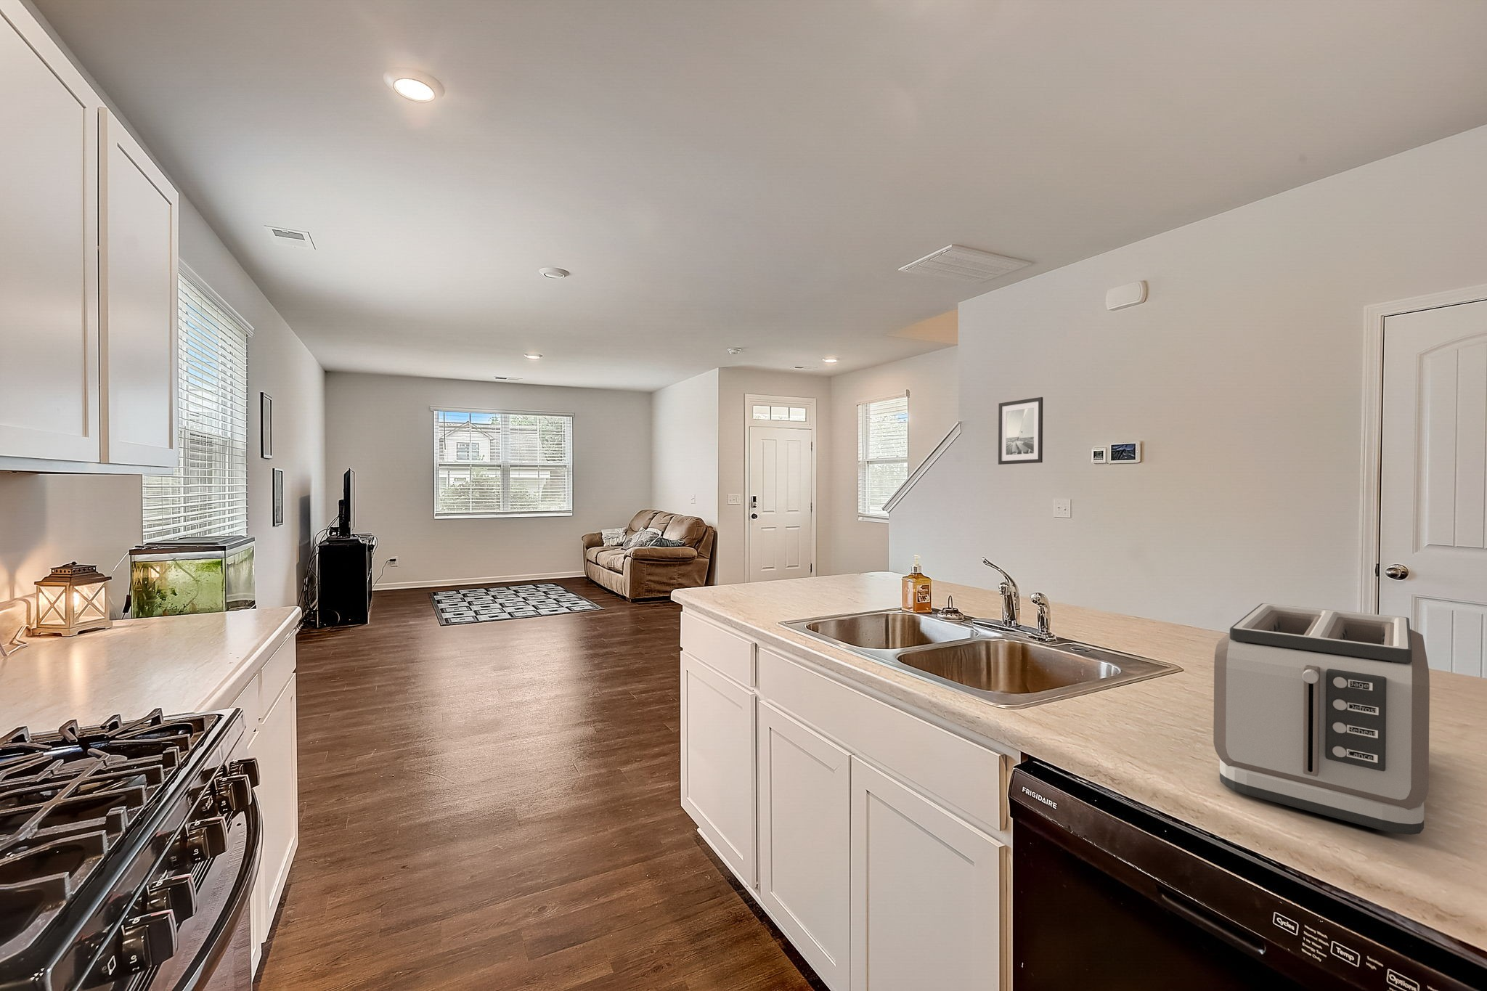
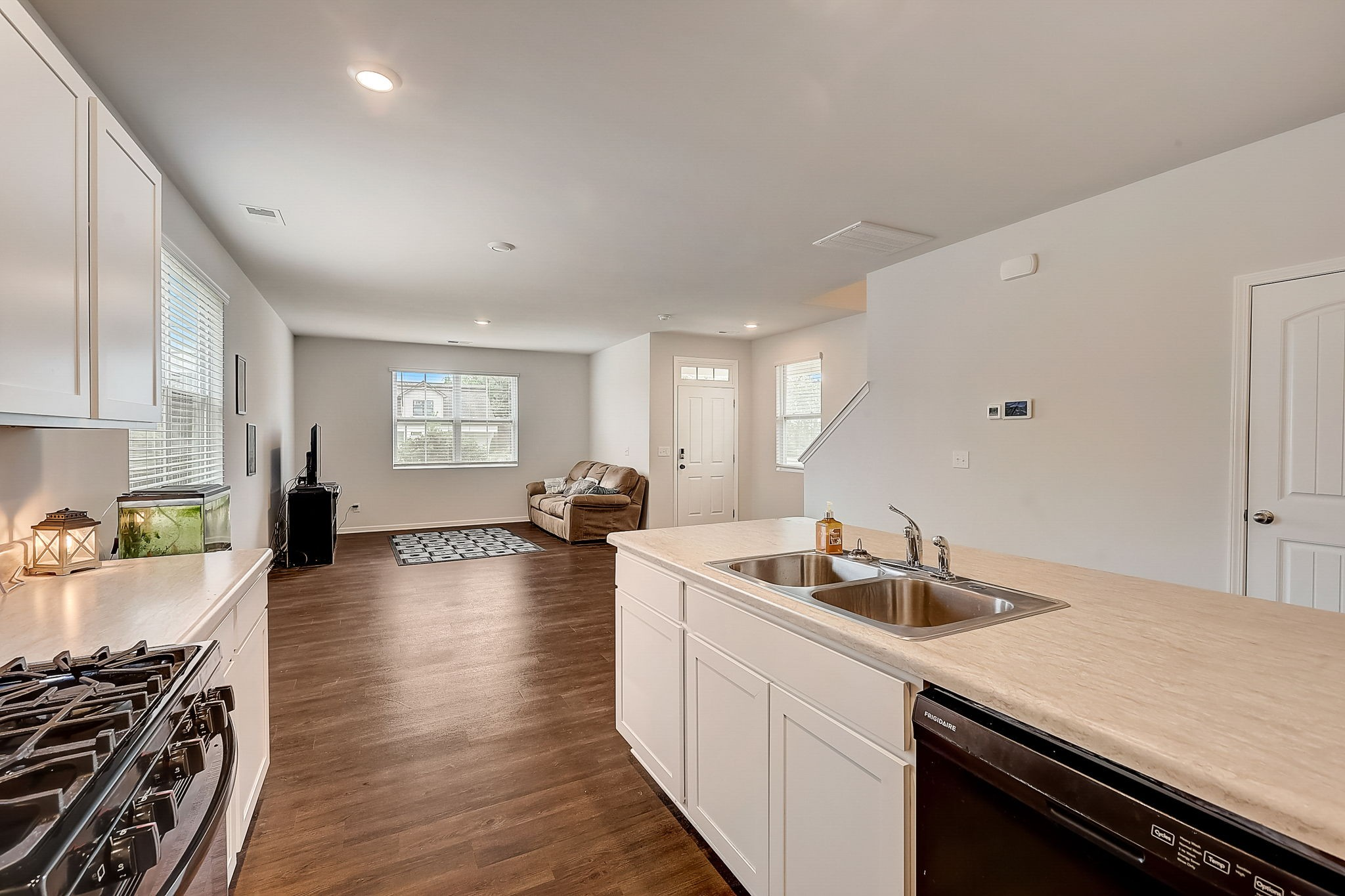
- toaster (1321, 699)
- wall art (1019, 431)
